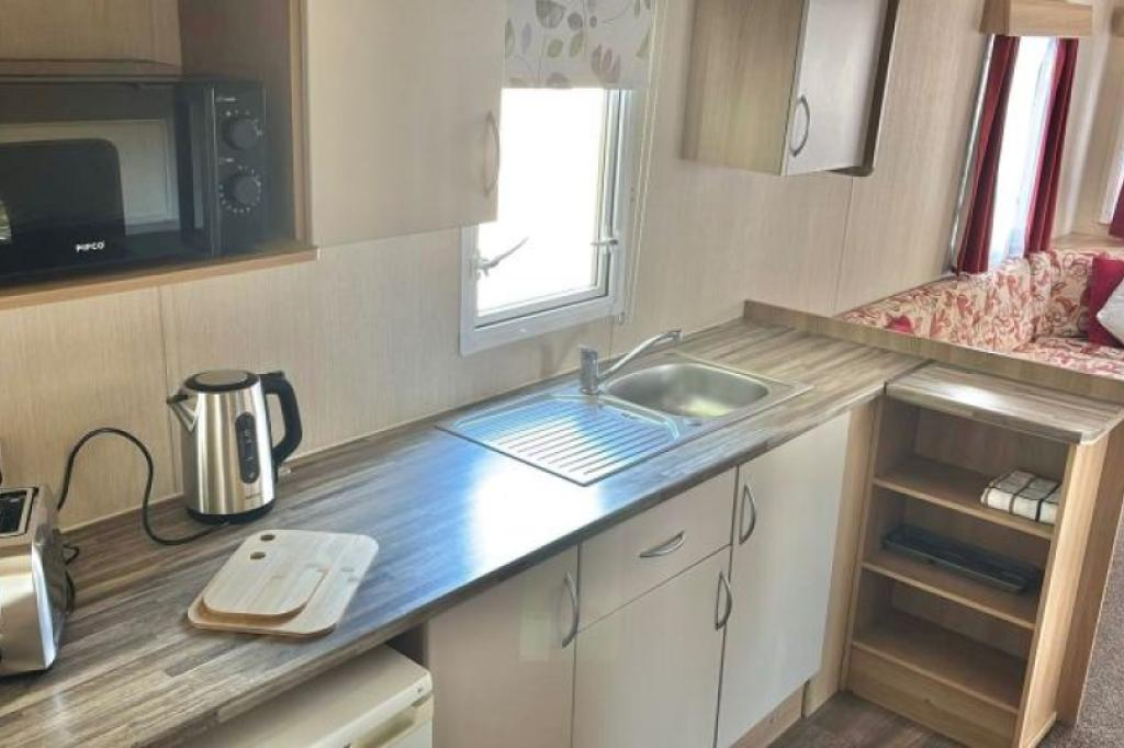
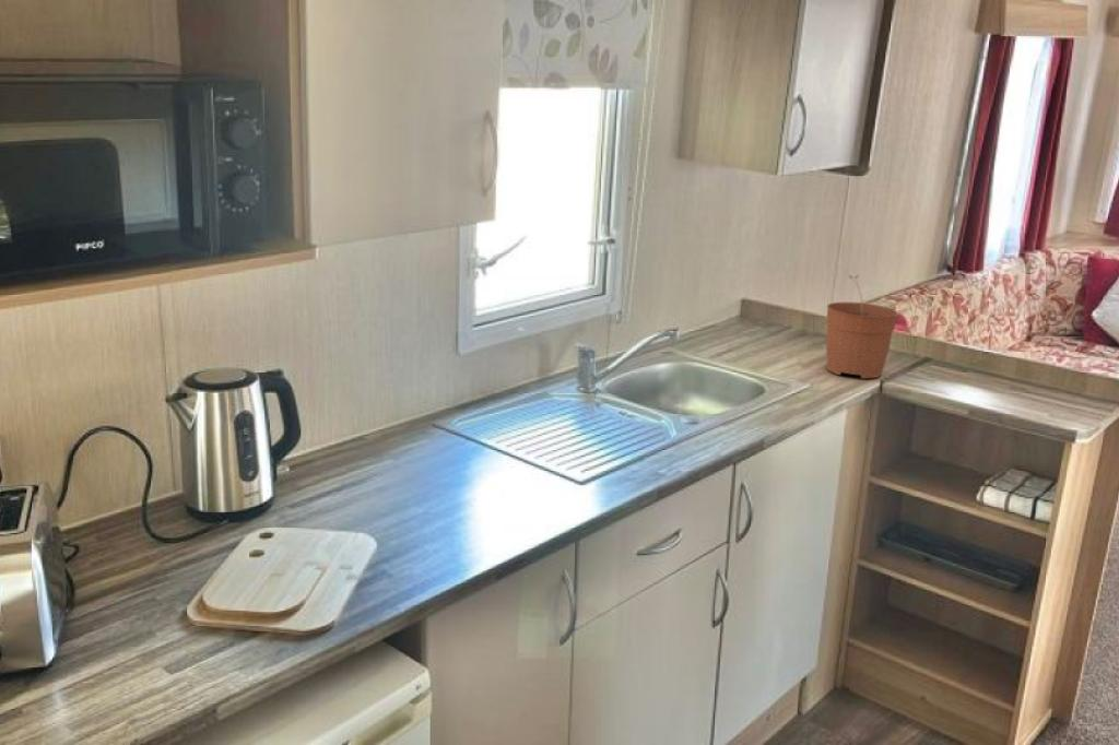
+ plant pot (860, 324)
